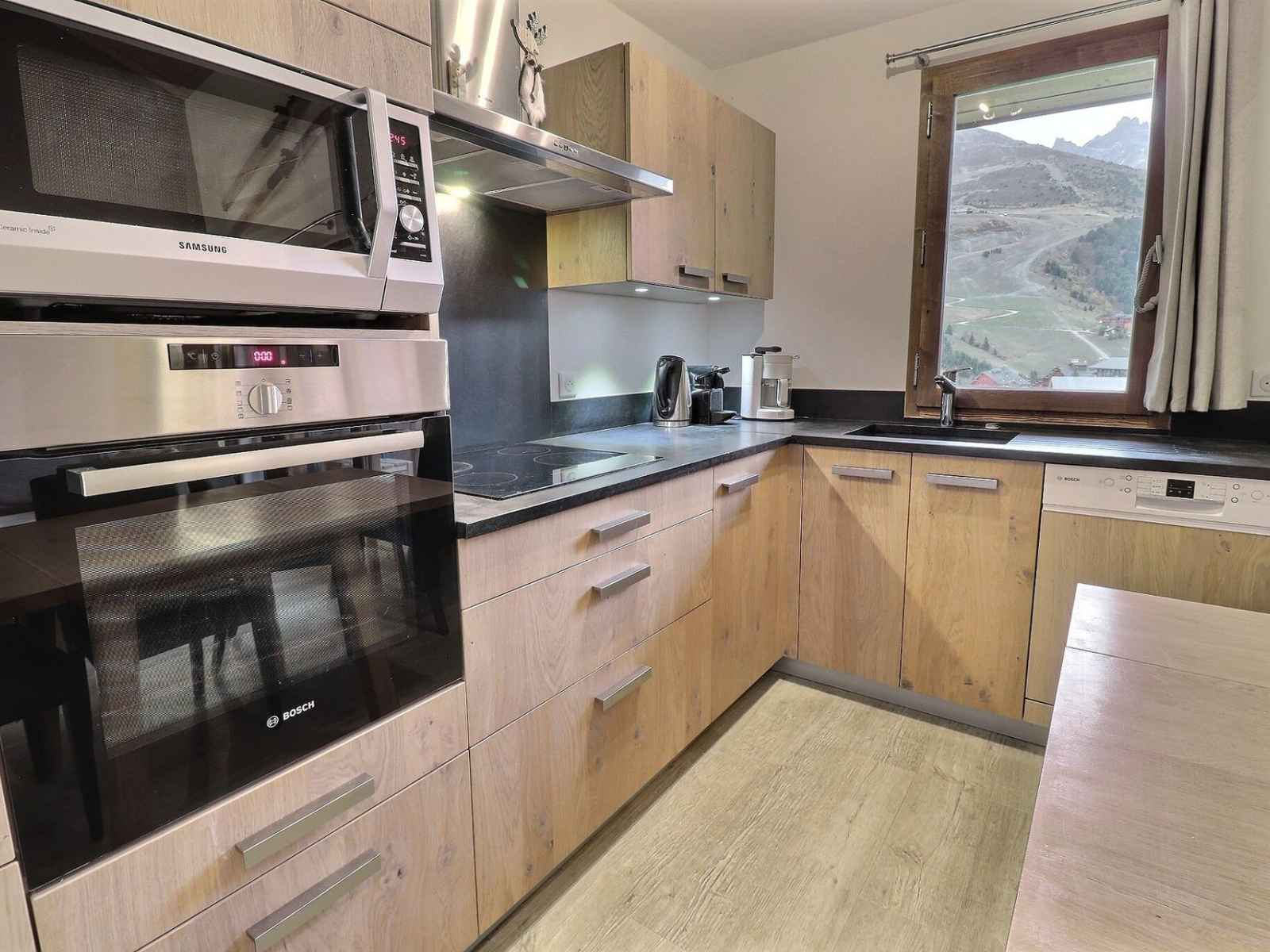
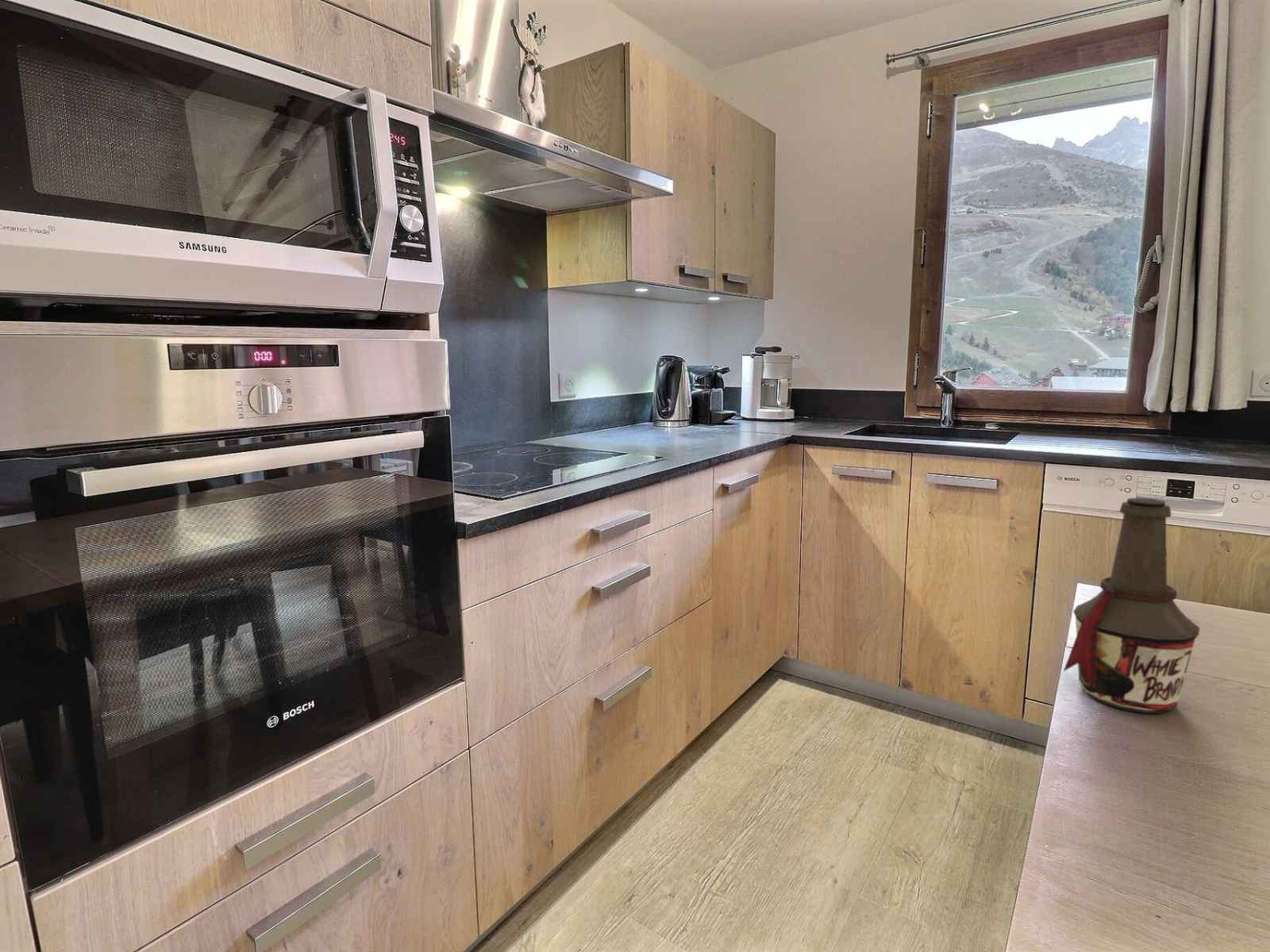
+ bottle (1131, 601)
